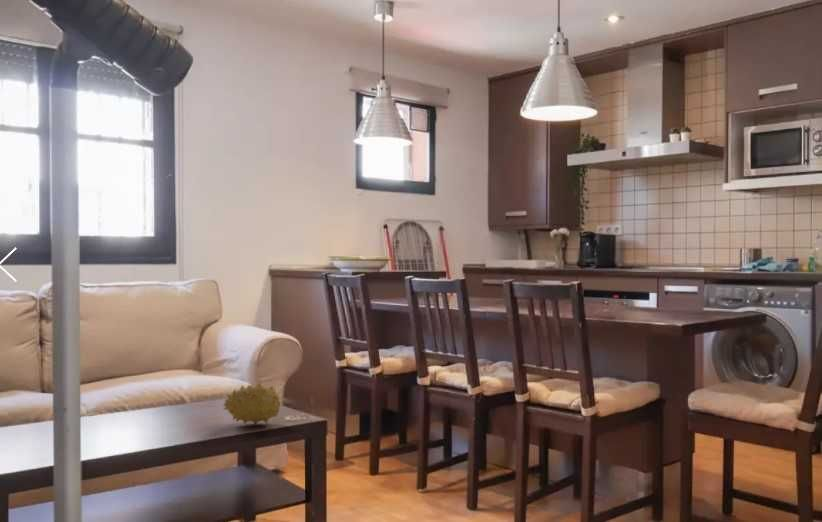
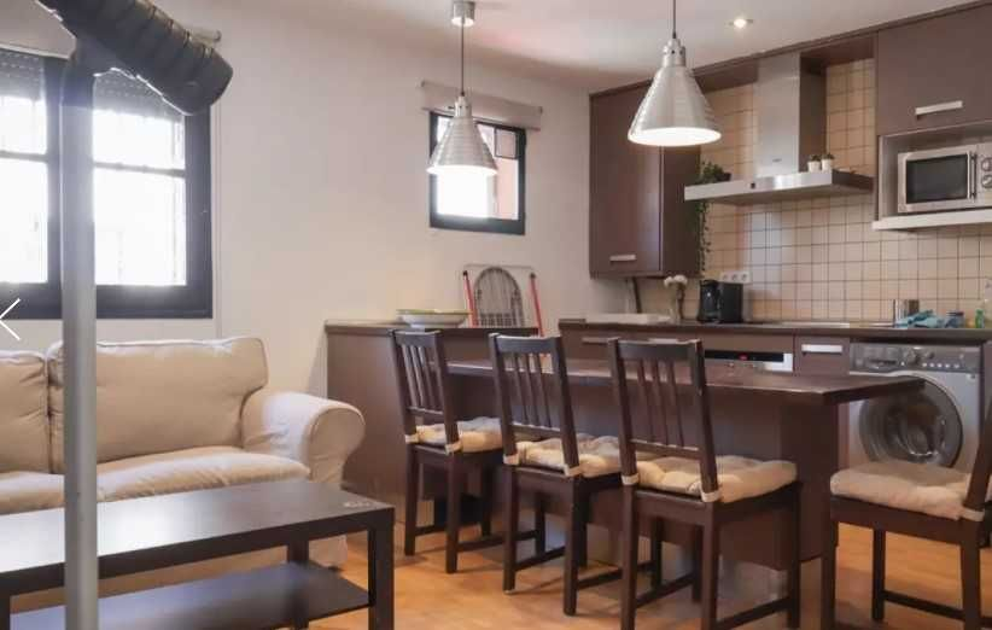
- fruit (252, 403)
